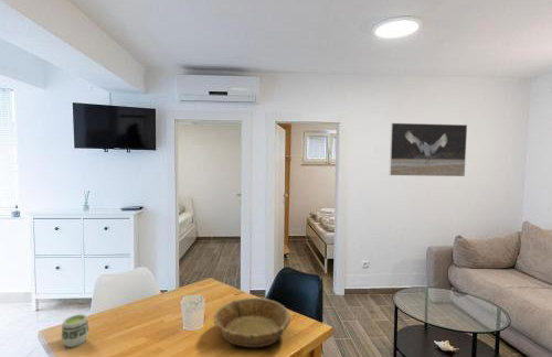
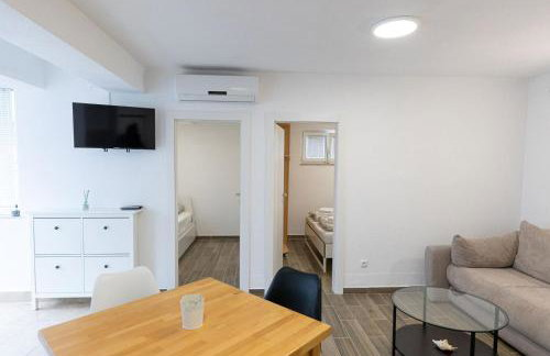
- cup (75, 331)
- ceramic bowl (252, 324)
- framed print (427, 150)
